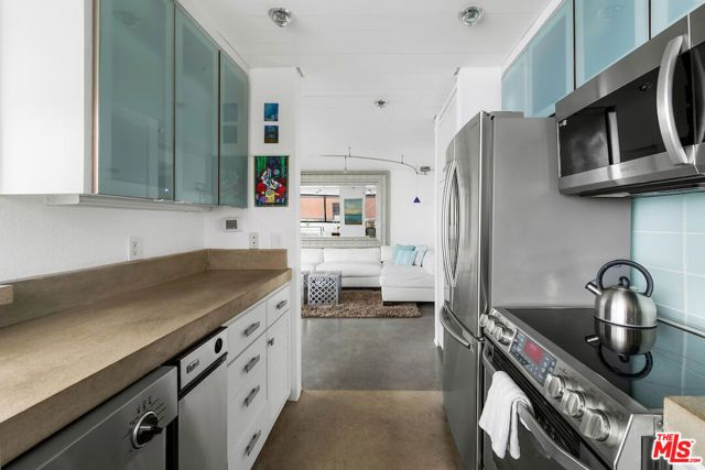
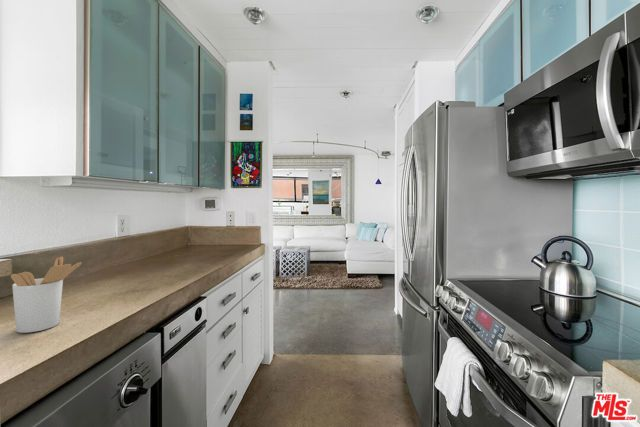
+ utensil holder (47, 293)
